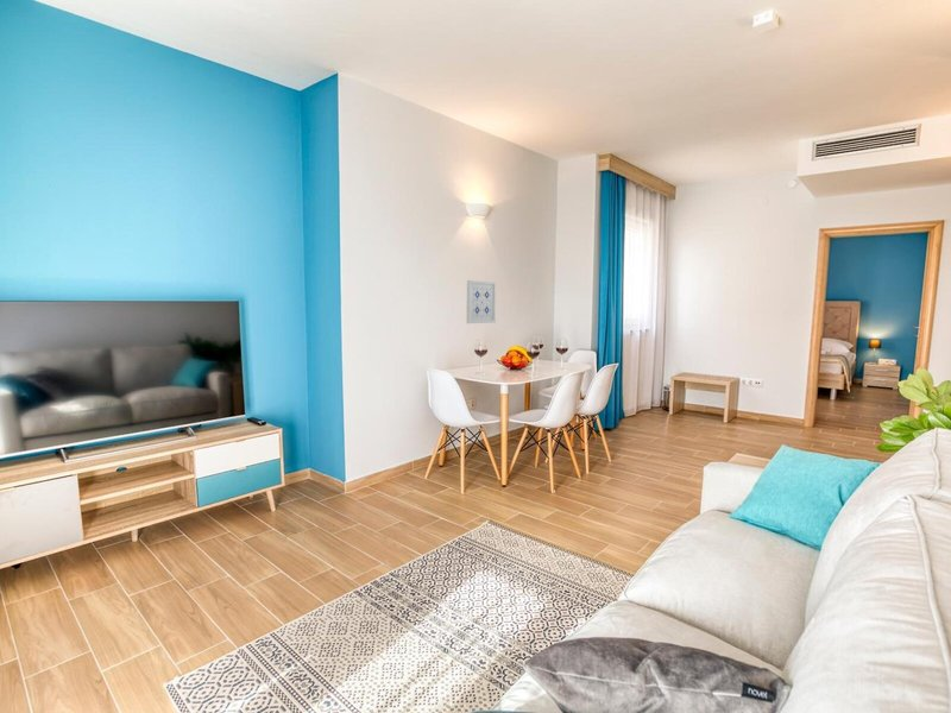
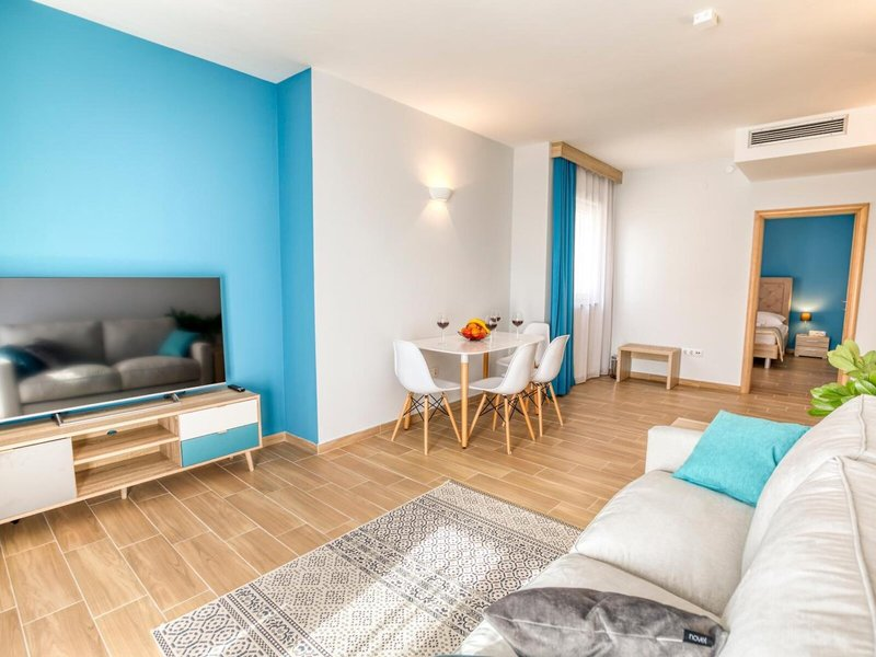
- wall art (481, 302)
